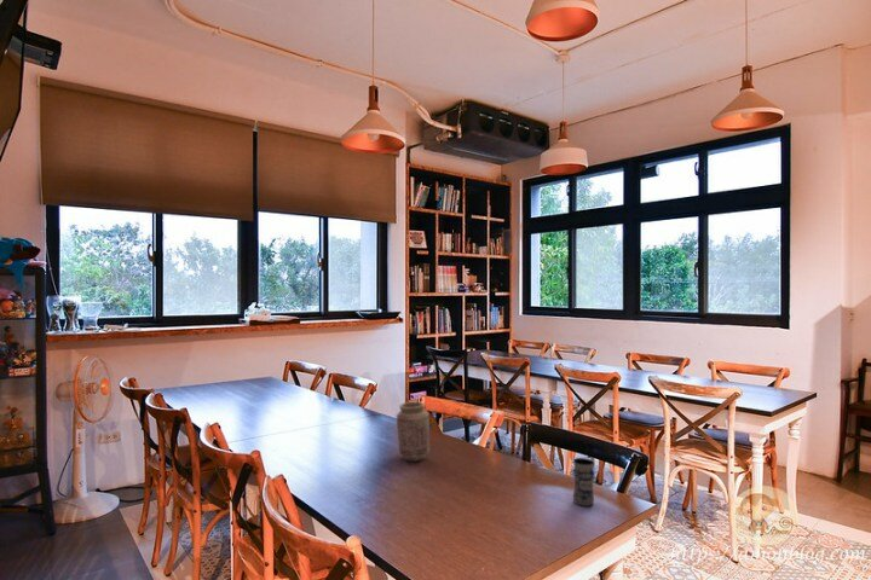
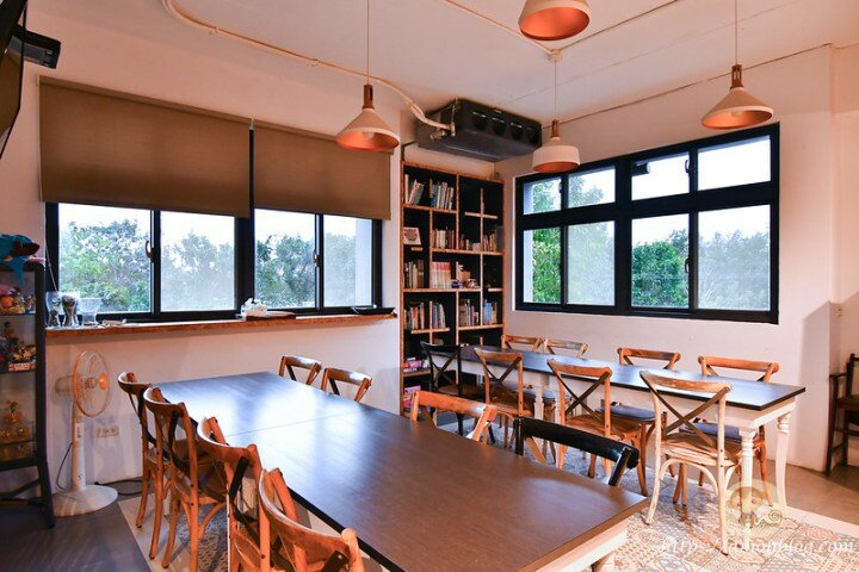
- jar (583, 481)
- vase (413, 430)
